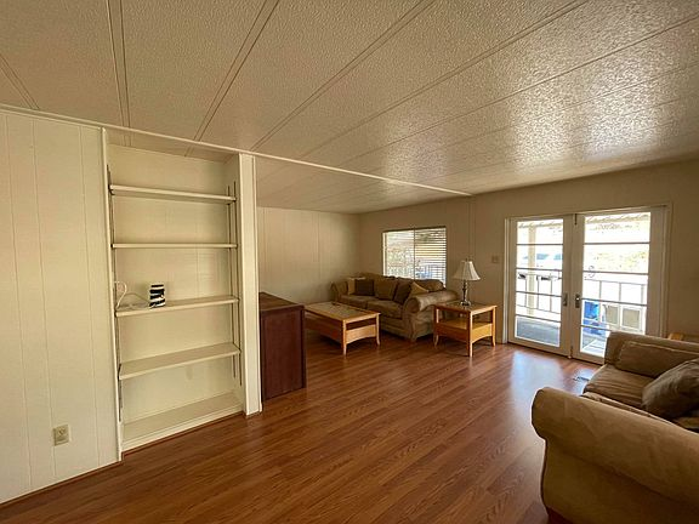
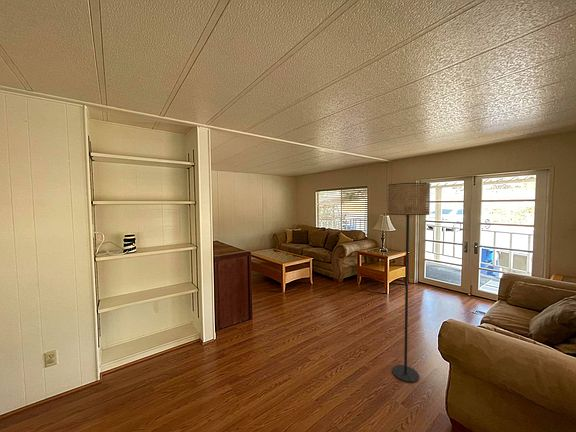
+ floor lamp (406, 280)
